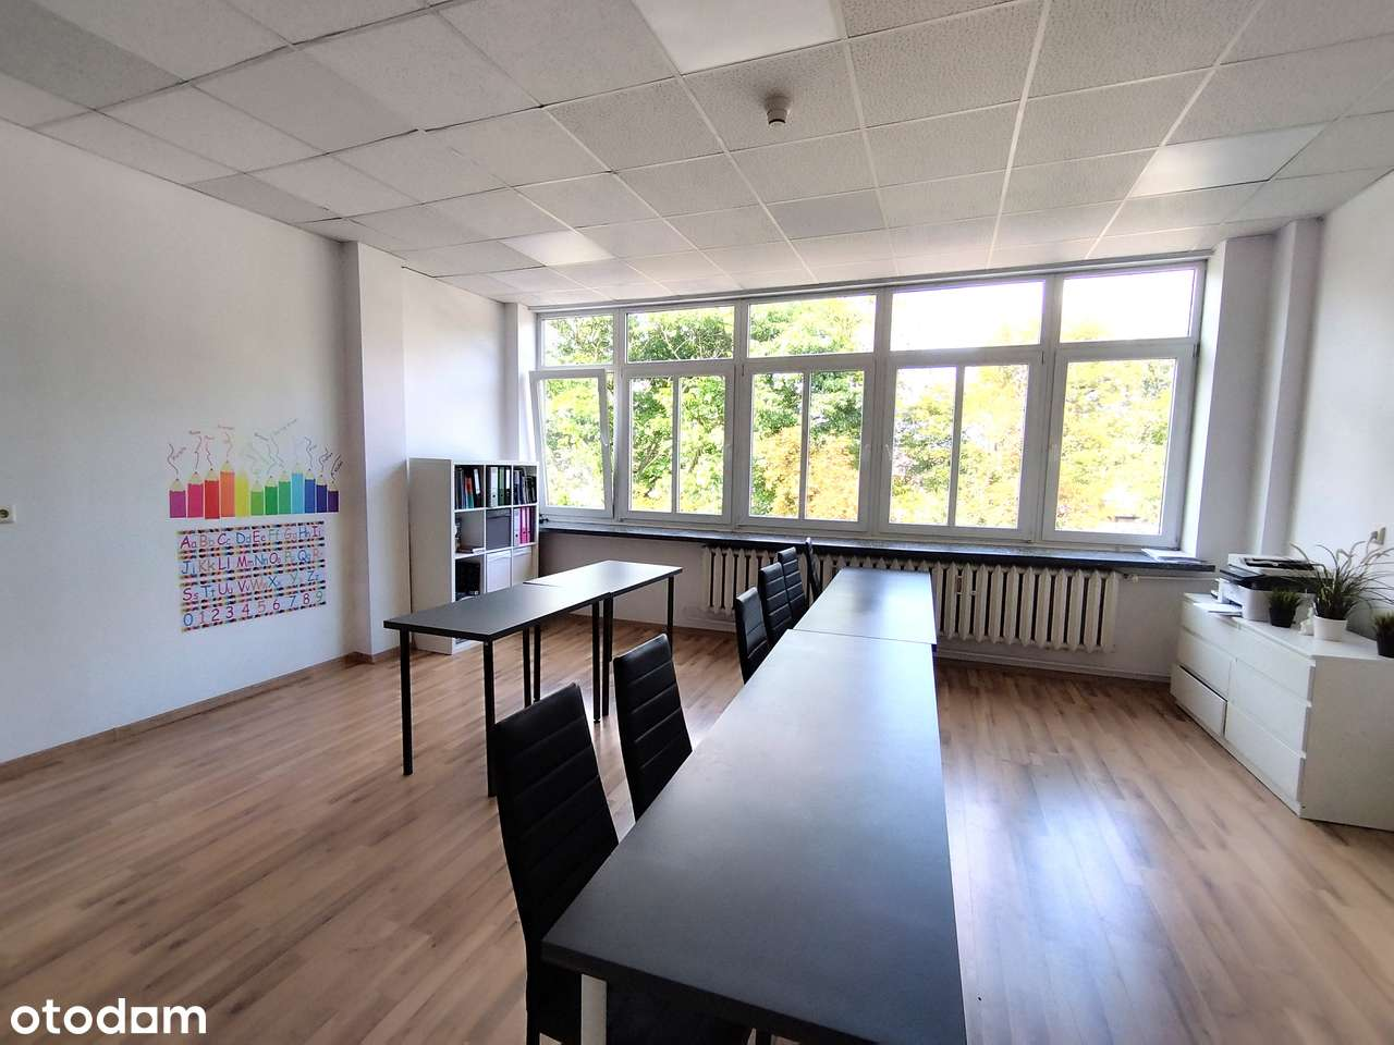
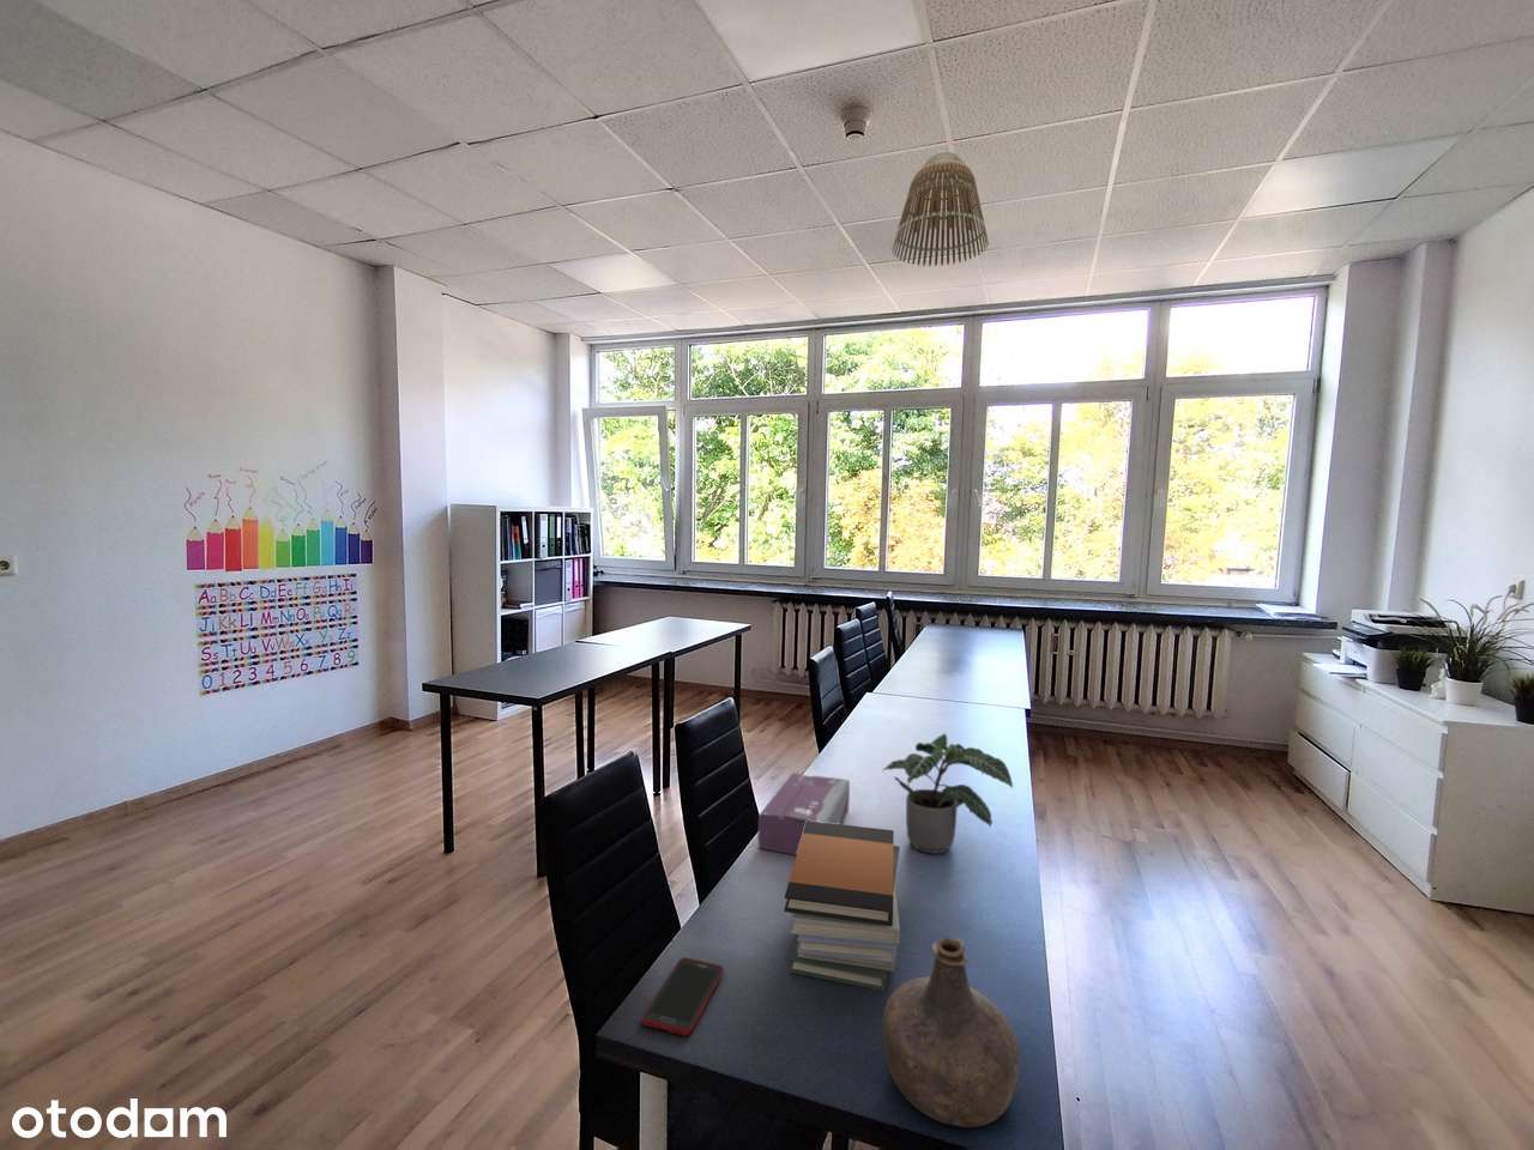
+ cell phone (685, 993)
+ potted plant (943, 792)
+ bottle (949, 1013)
+ lamp shade (942, 203)
+ book stack (844, 898)
+ tissue box (806, 811)
